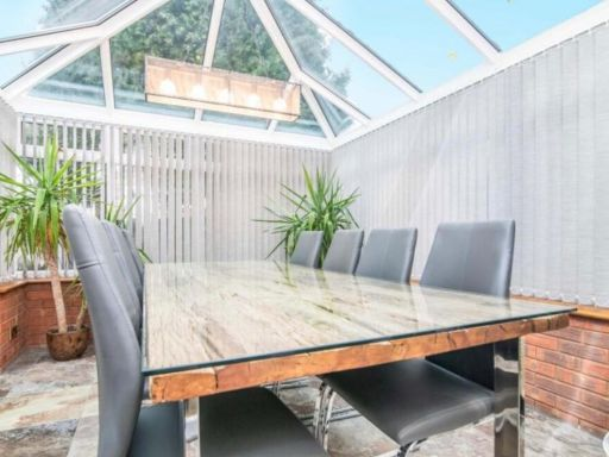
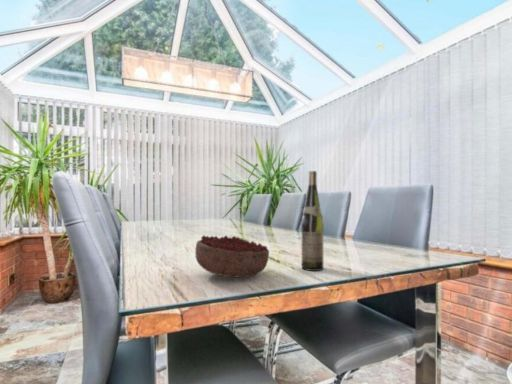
+ decorative bowl (232, 255)
+ wine bottle (312, 219)
